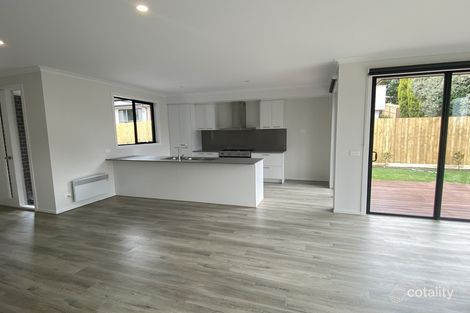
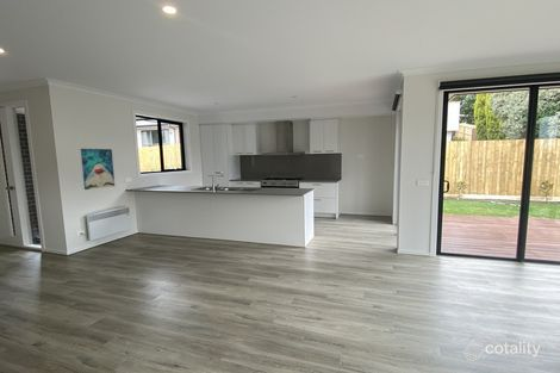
+ wall art (98, 168)
